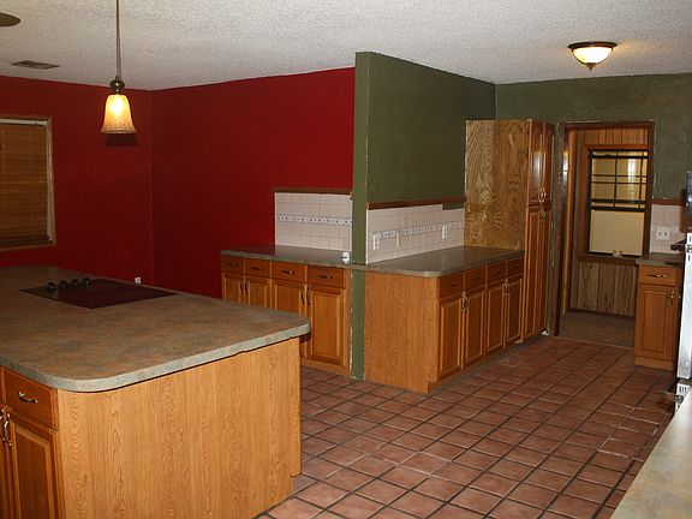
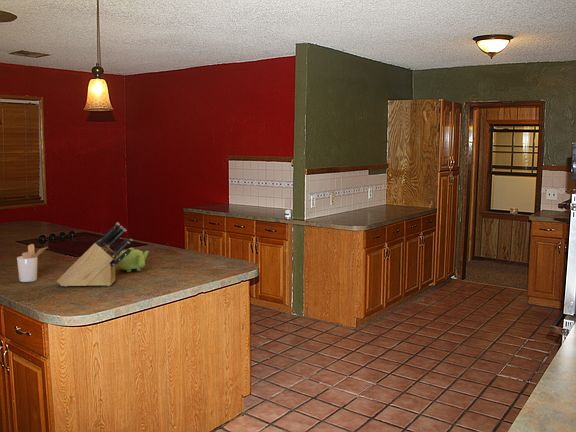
+ teapot (132, 259)
+ knife block (95, 253)
+ utensil holder (32, 262)
